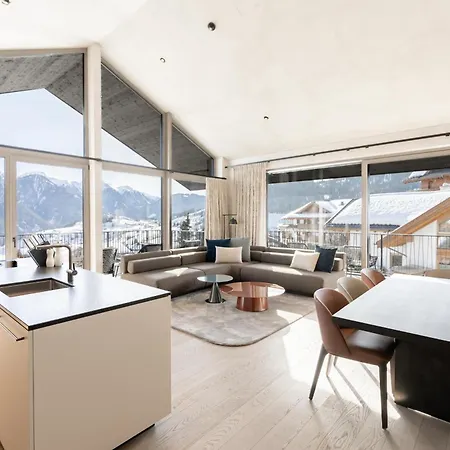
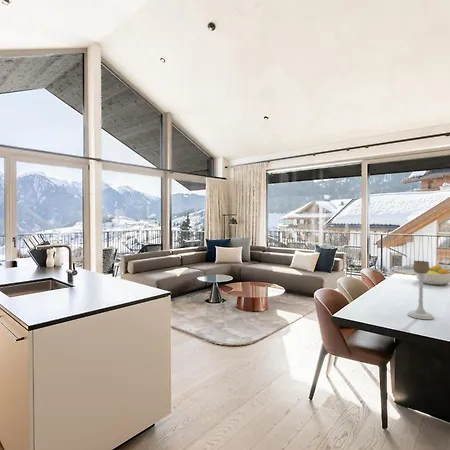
+ fruit bowl (433, 274)
+ candle holder (420, 288)
